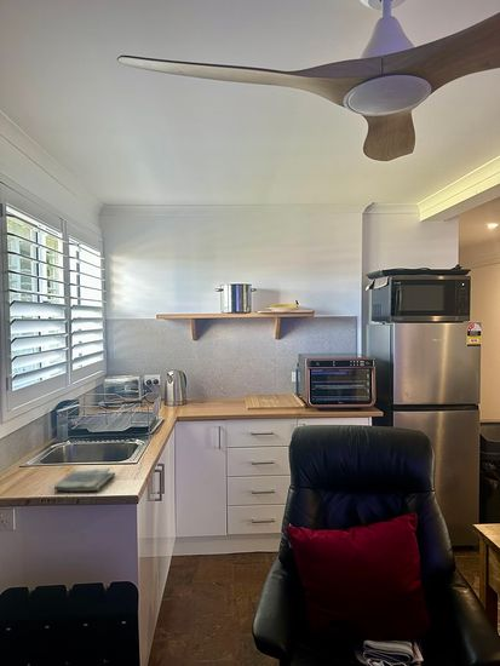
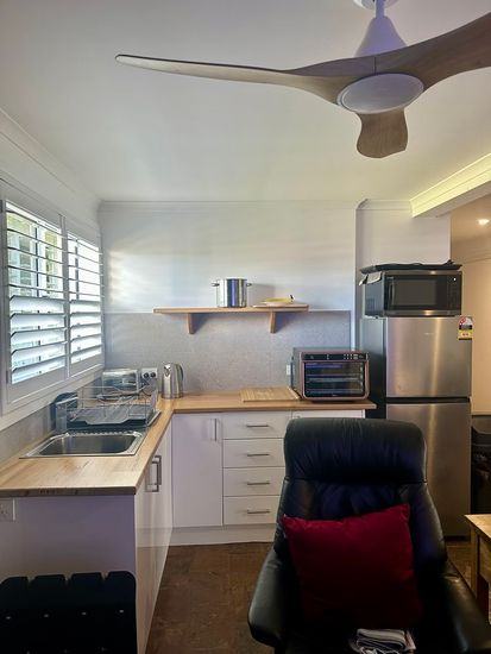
- dish towel (86, 478)
